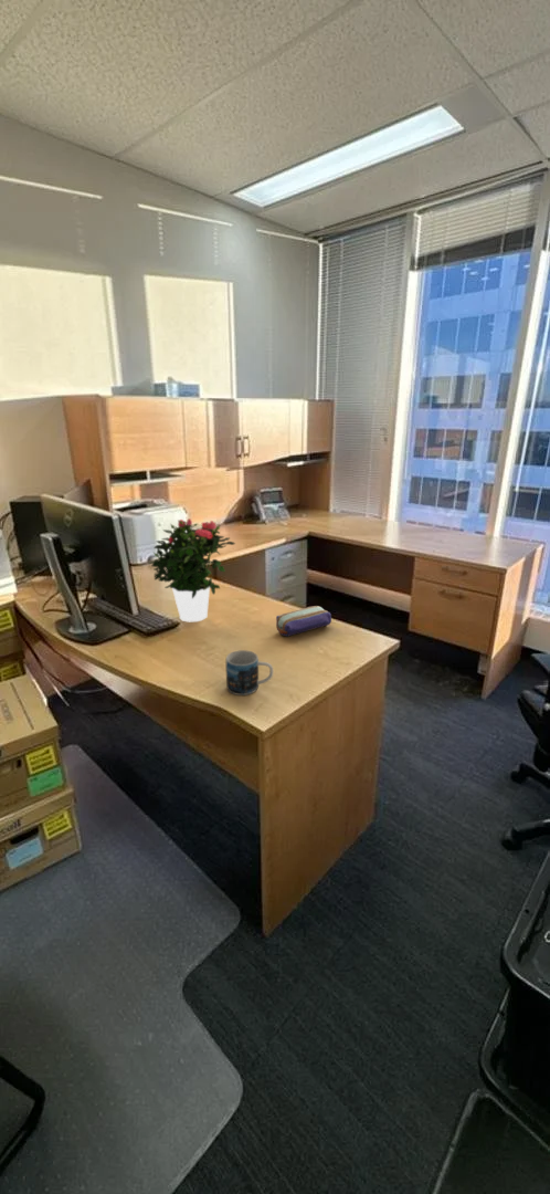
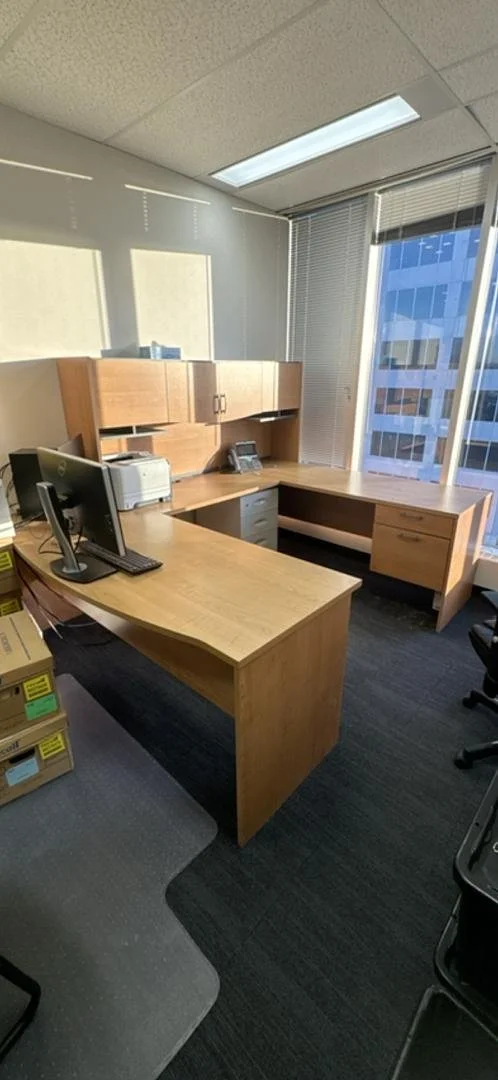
- pencil case (304, 620)
- potted flower (192, 569)
- mug (250, 673)
